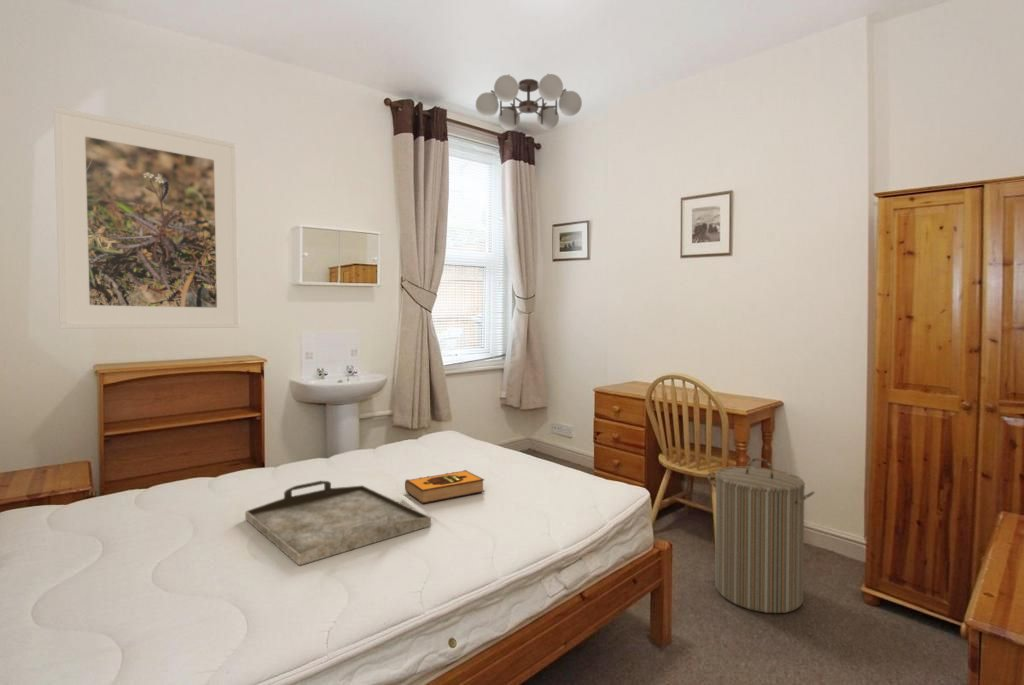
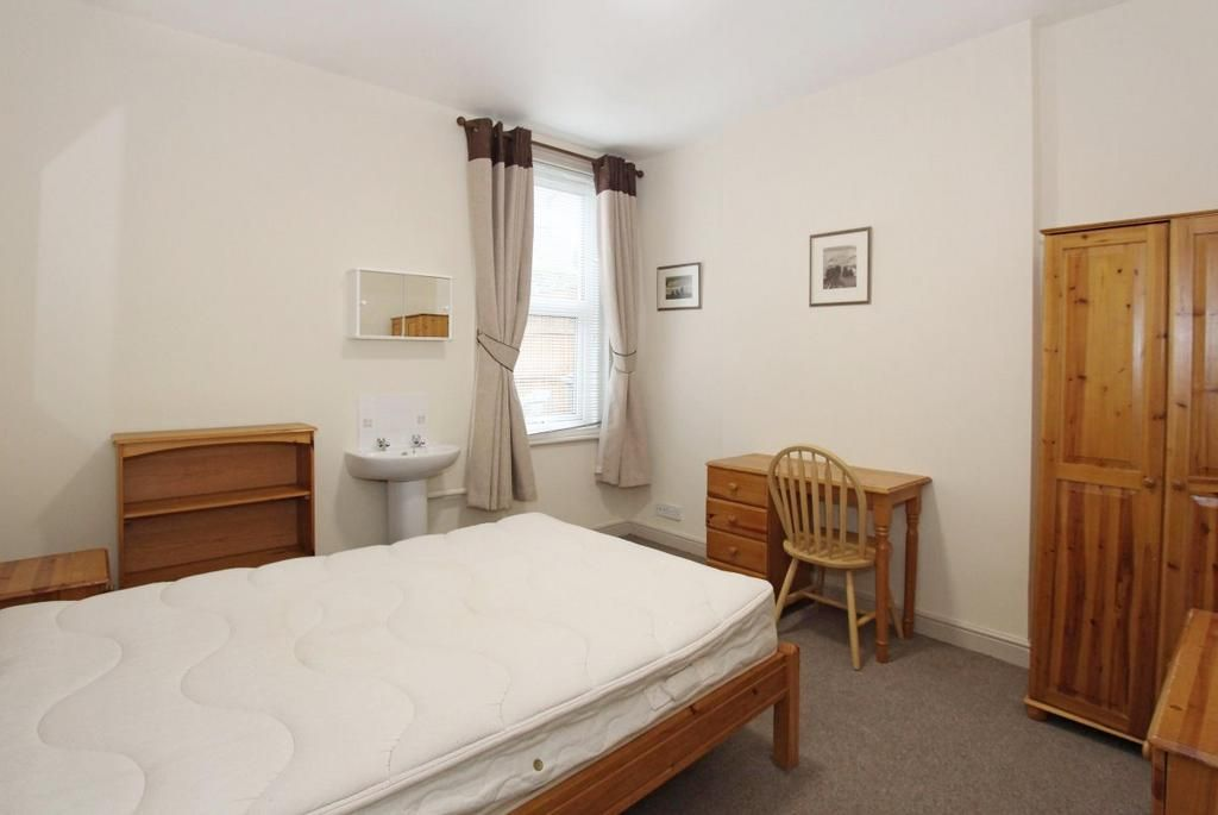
- light fixture (528, 99)
- laundry hamper (758, 525)
- hardback book (444, 485)
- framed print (155, 228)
- serving tray (336, 510)
